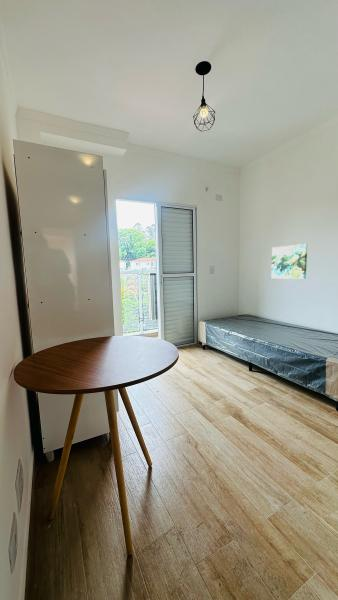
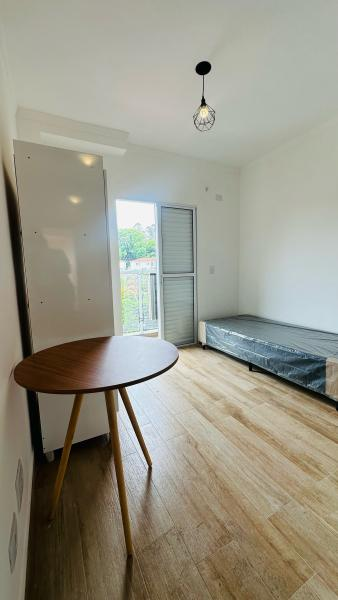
- wall art (288, 262)
